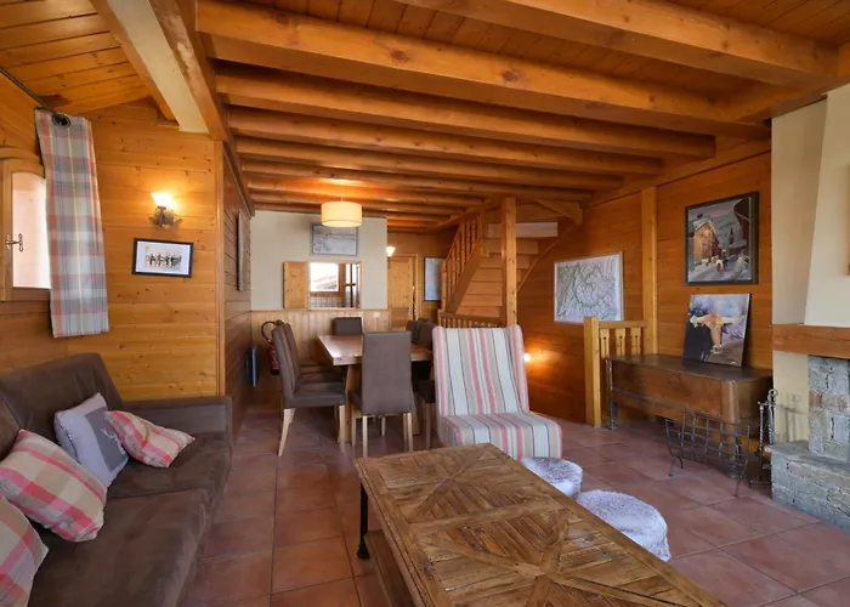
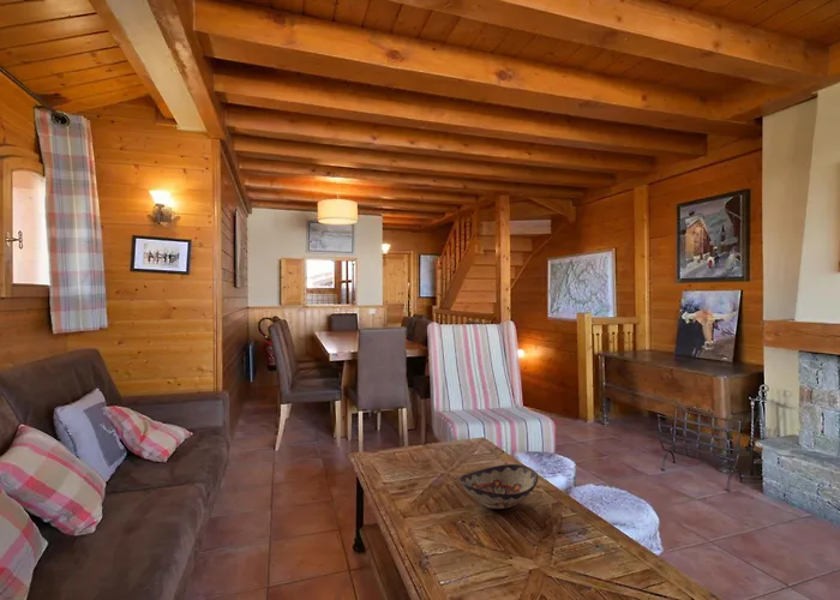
+ decorative bowl (498, 488)
